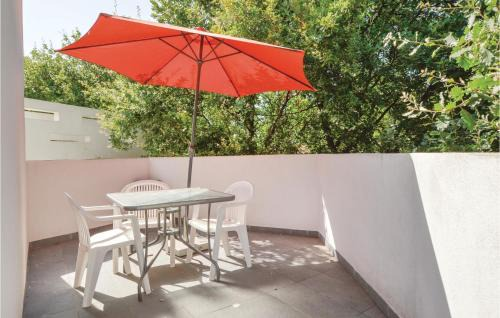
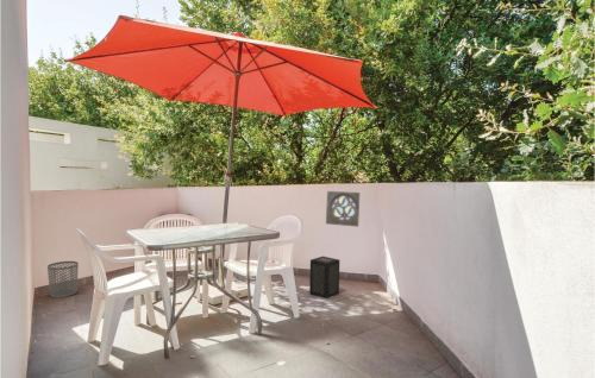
+ waste bin (63, 278)
+ wall ornament (342, 208)
+ speaker (324, 276)
